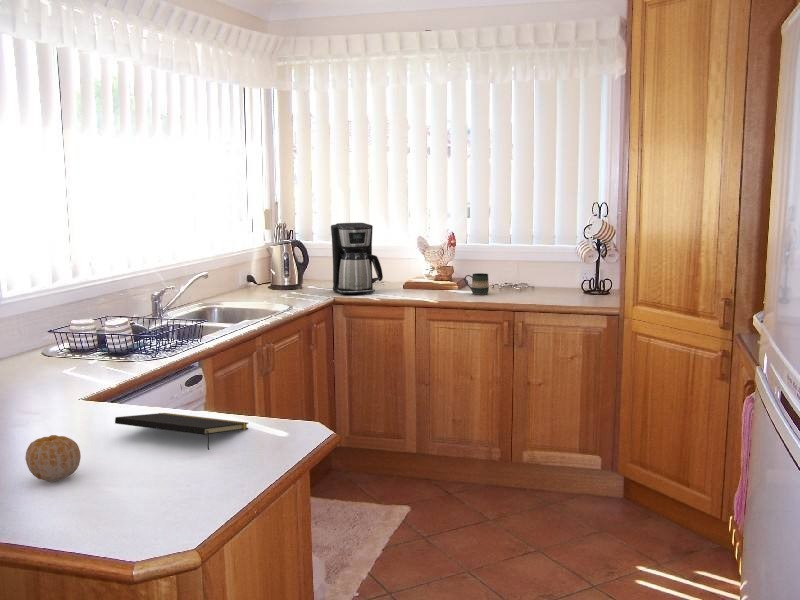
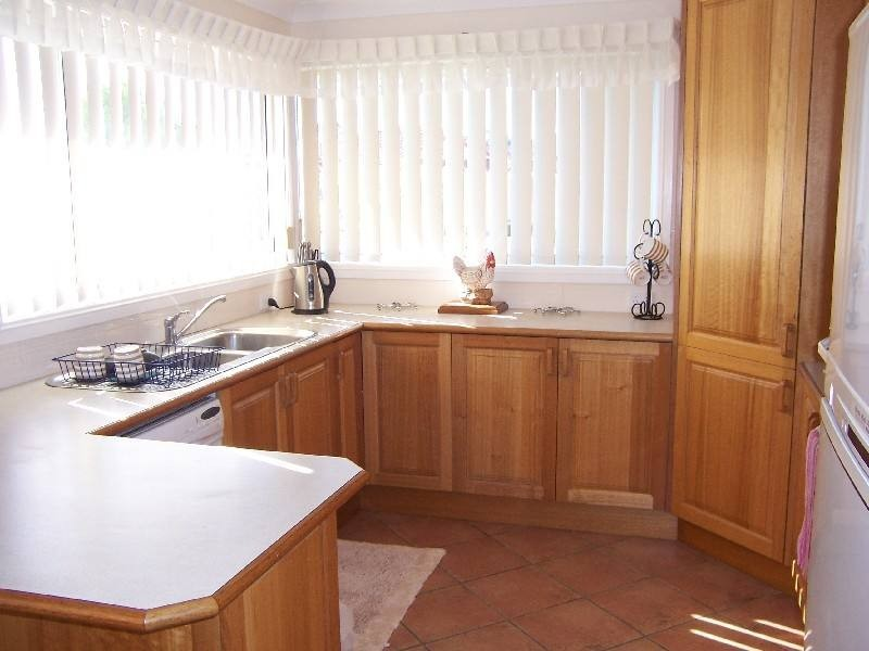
- fruit (53, 458)
- mug (476, 283)
- coffee maker (357, 256)
- notepad (183, 423)
